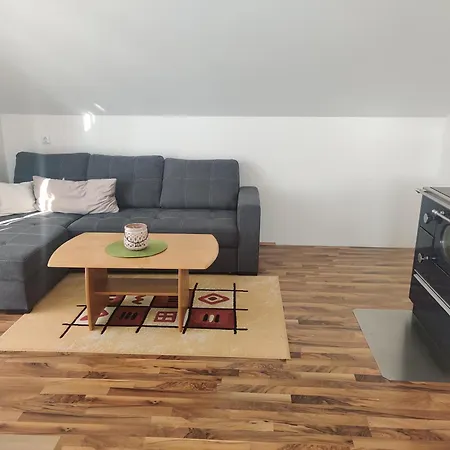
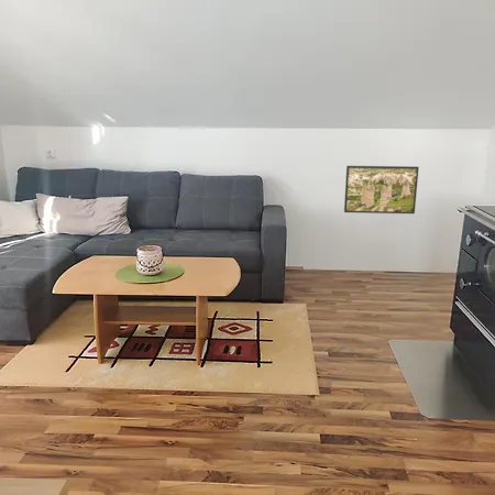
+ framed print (381, 189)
